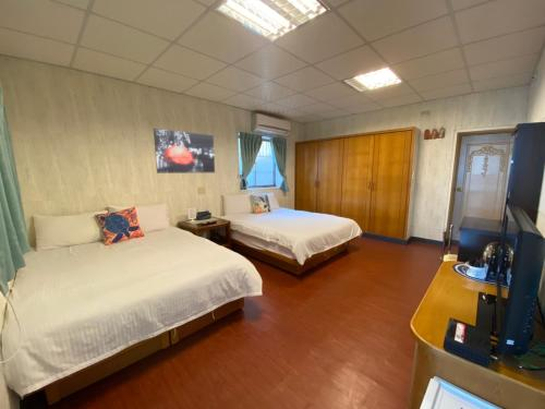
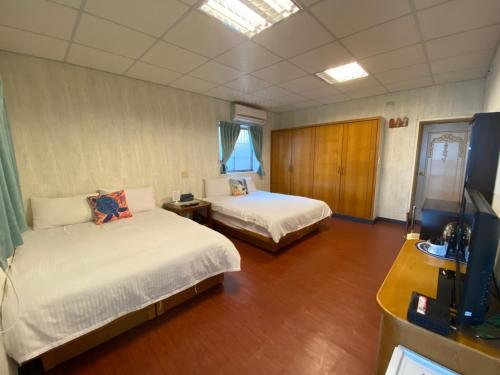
- wall art (186, 153)
